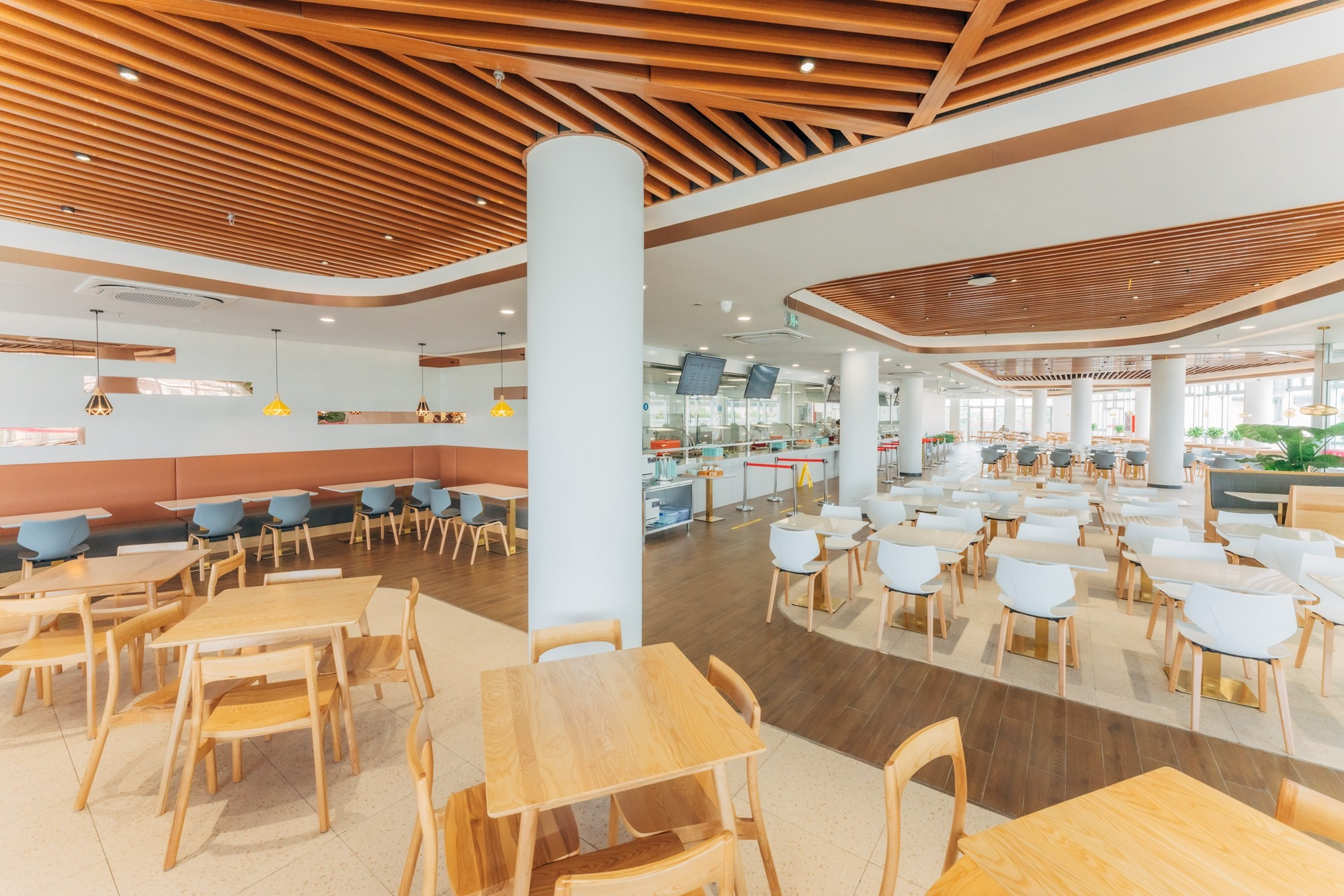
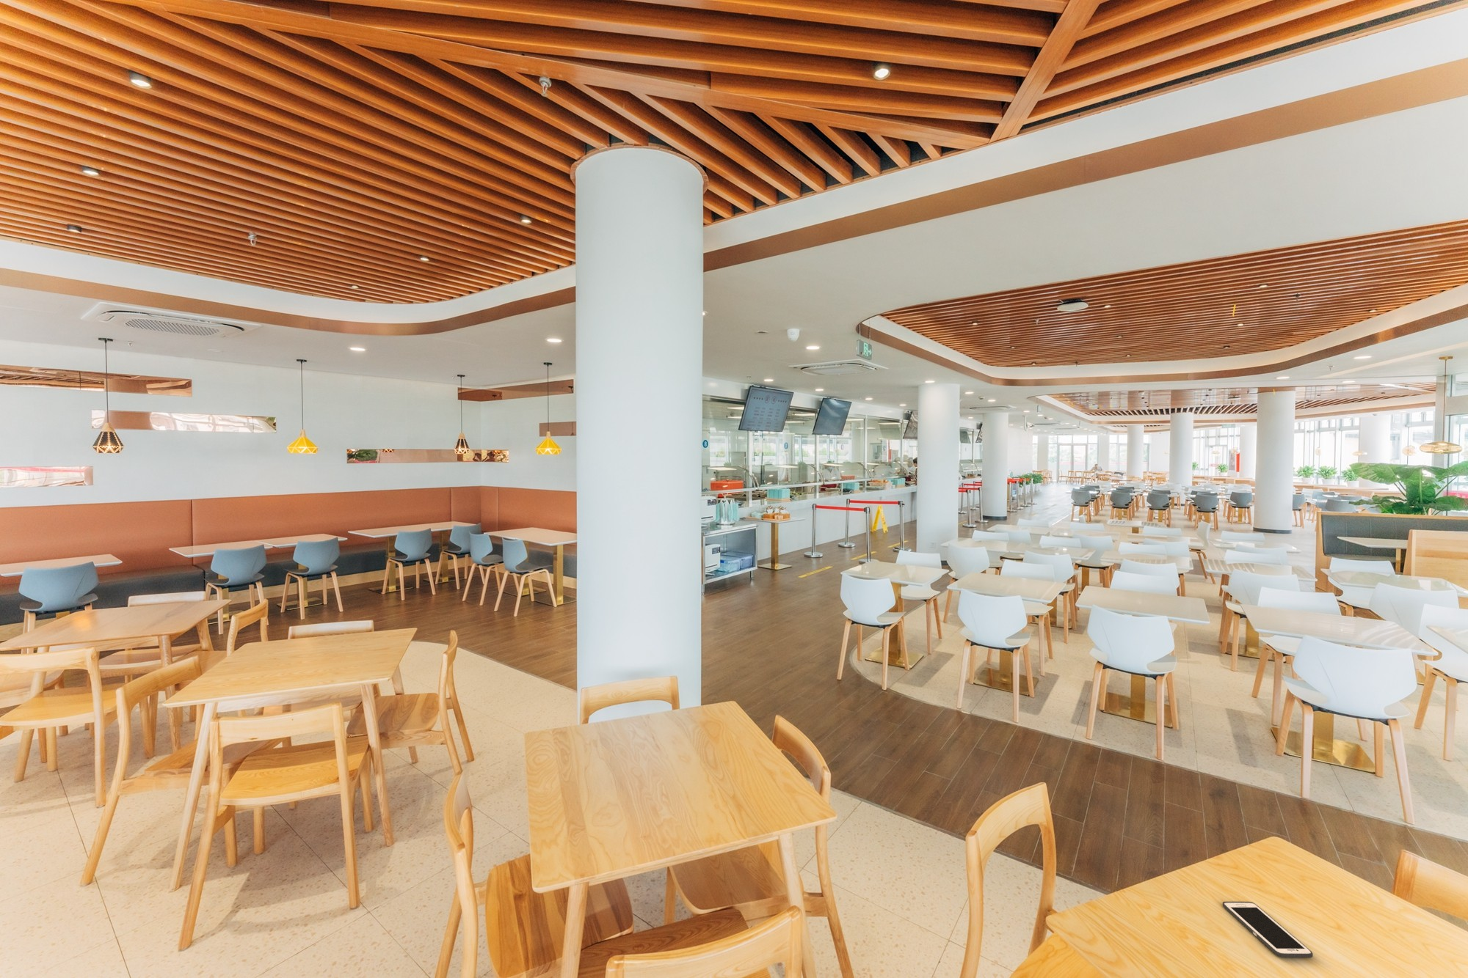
+ cell phone (1265, 928)
